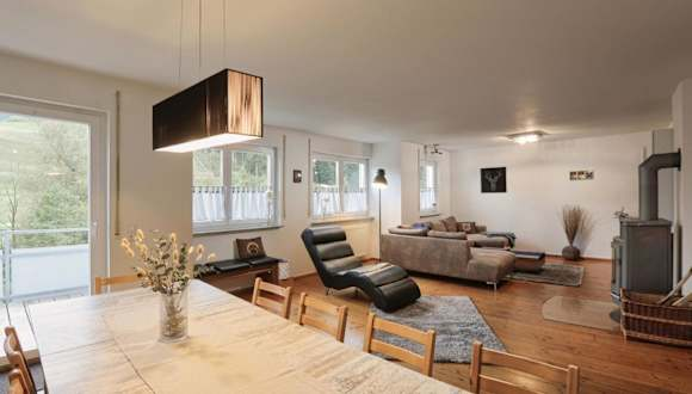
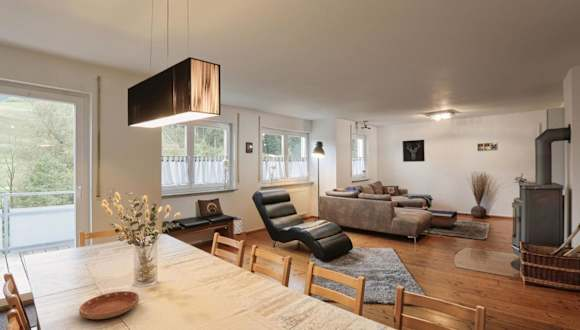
+ saucer (110, 305)
